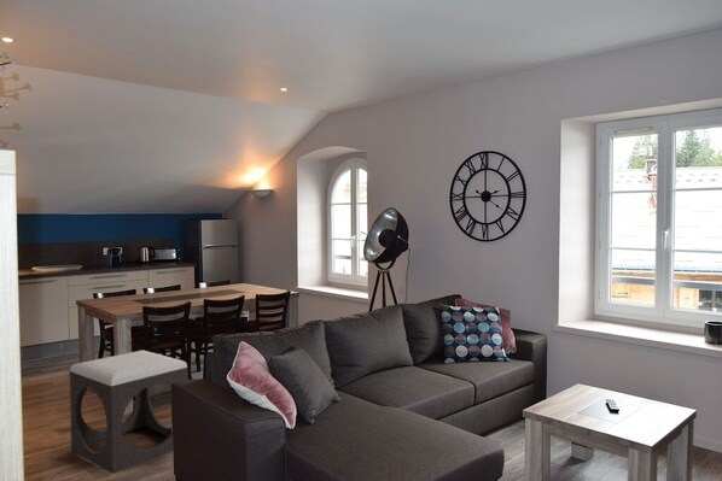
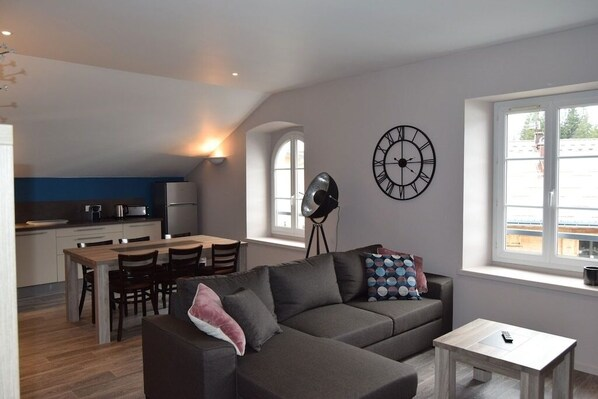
- footstool (128, 403)
